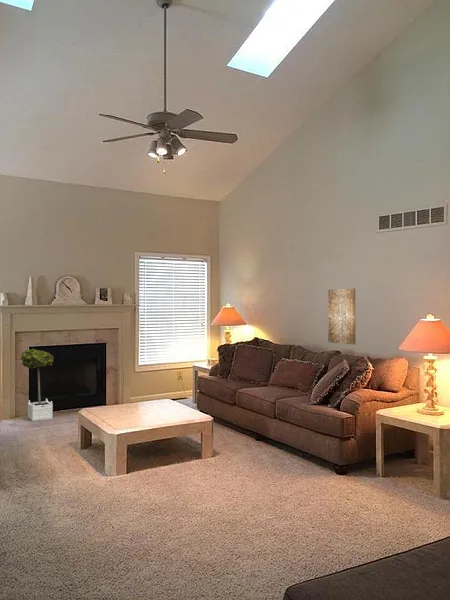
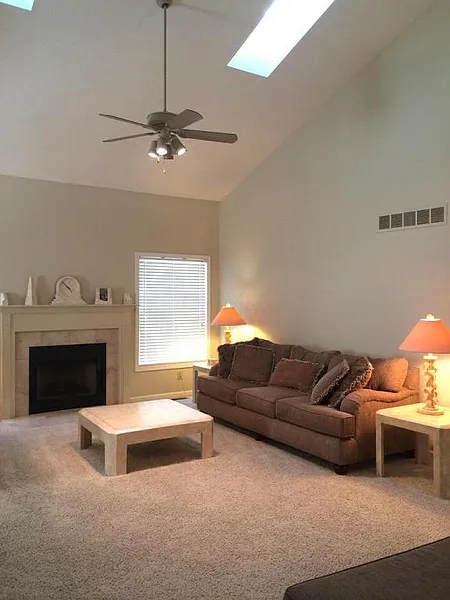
- wall art (341, 316)
- potted tree (38, 383)
